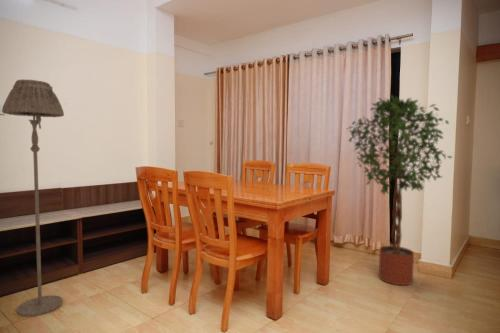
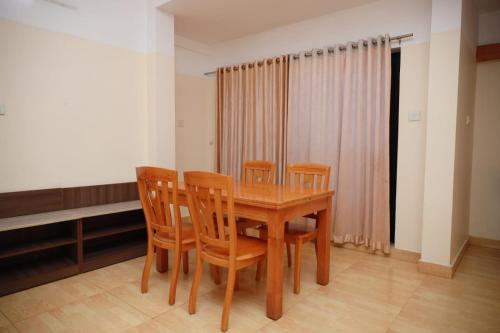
- potted tree (394, 190)
- floor lamp (36, 196)
